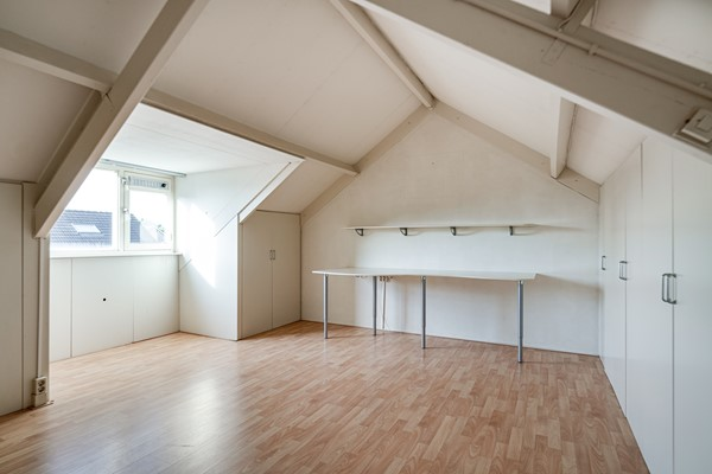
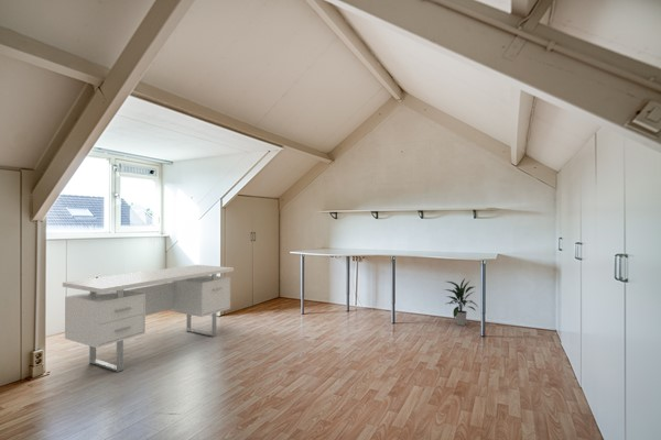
+ desk (160, 310)
+ indoor plant (460, 300)
